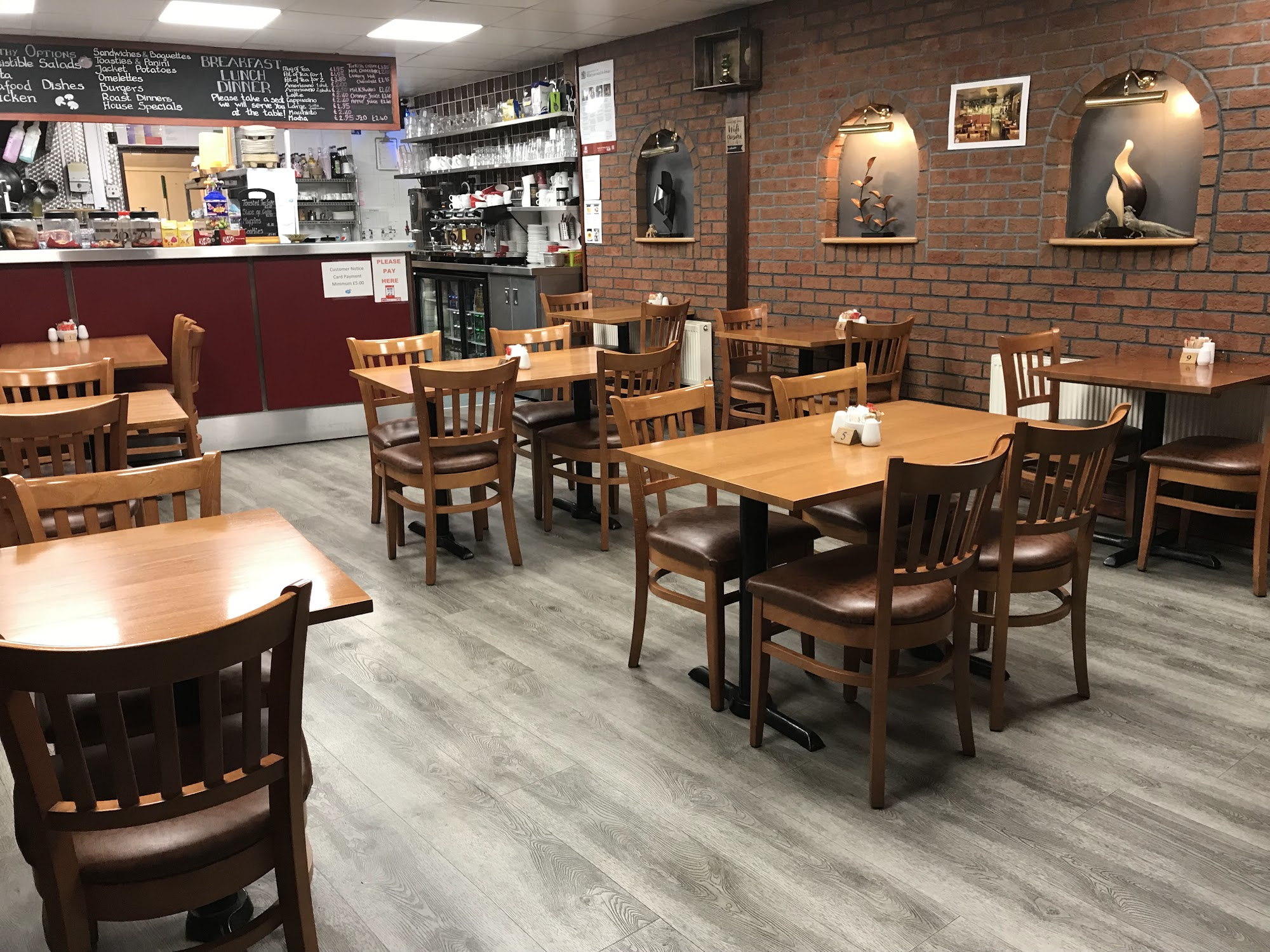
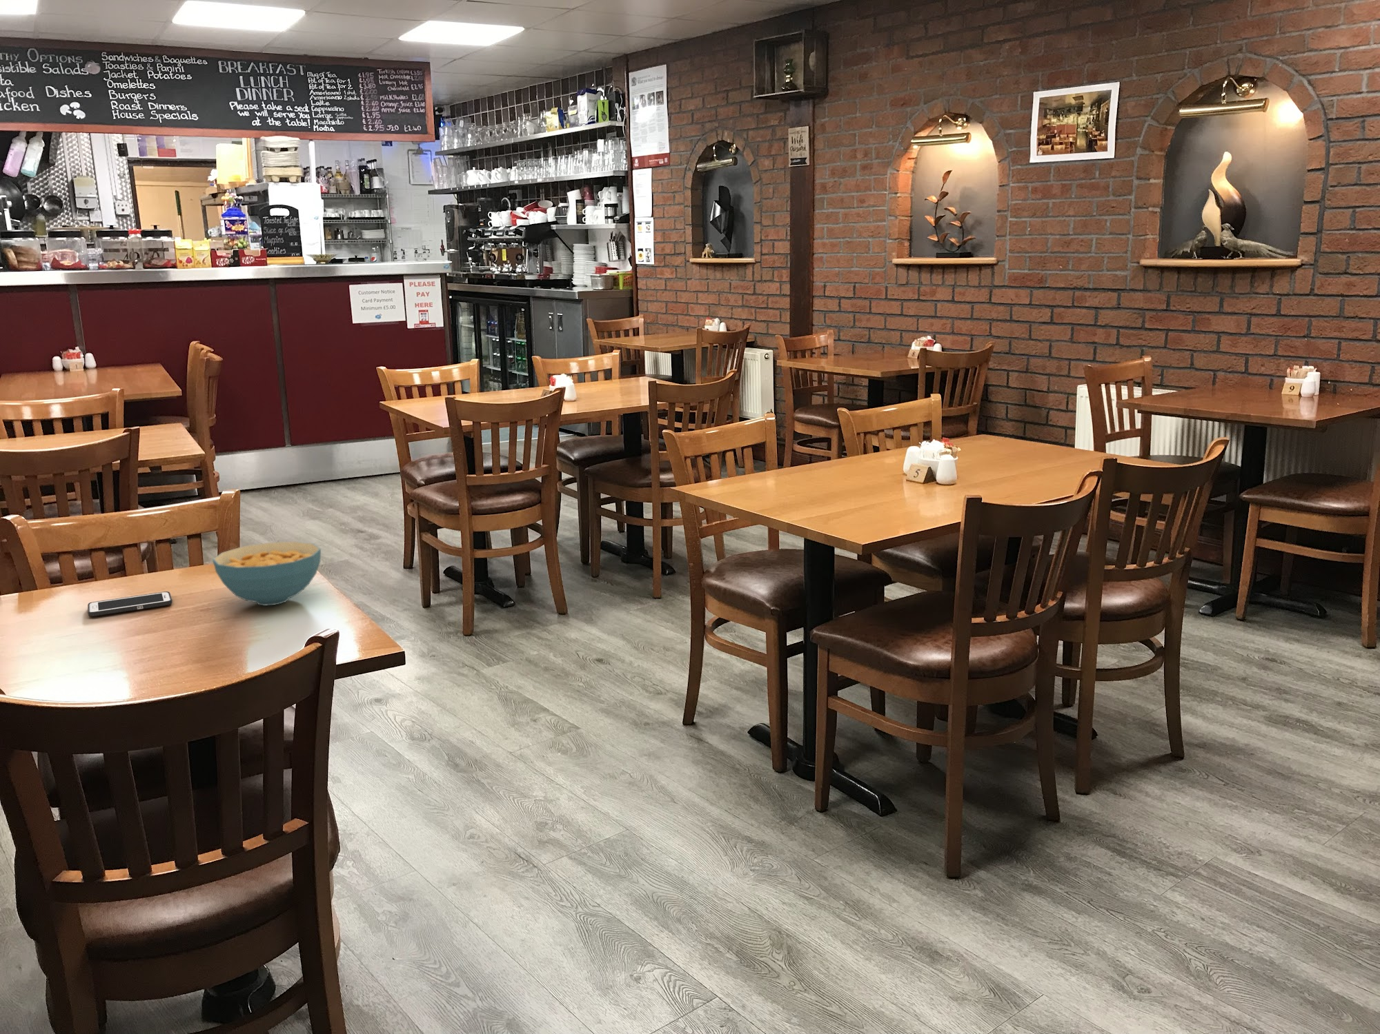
+ cell phone (129, 604)
+ cereal bowl (269, 577)
